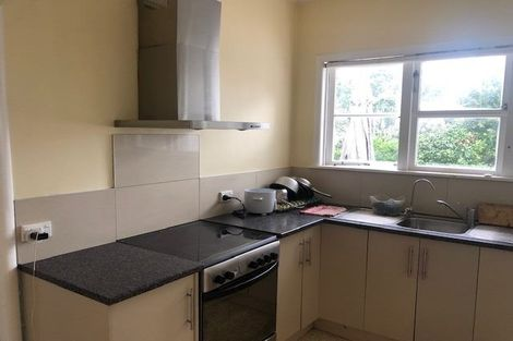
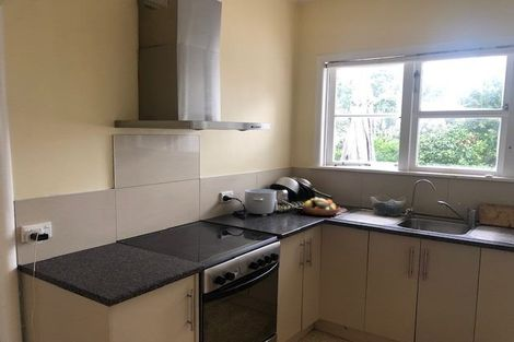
+ fruit bowl (320, 204)
